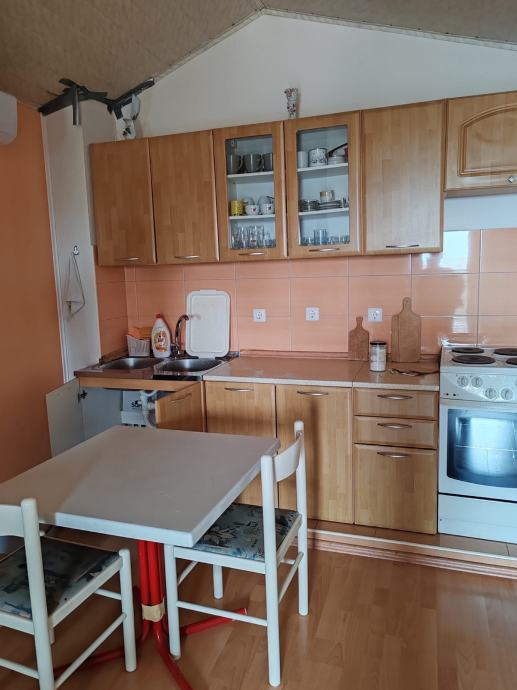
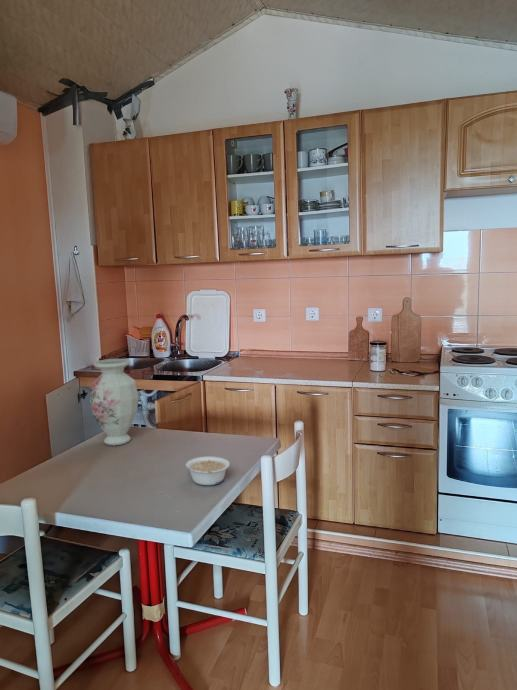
+ legume (209, 470)
+ vase (114, 401)
